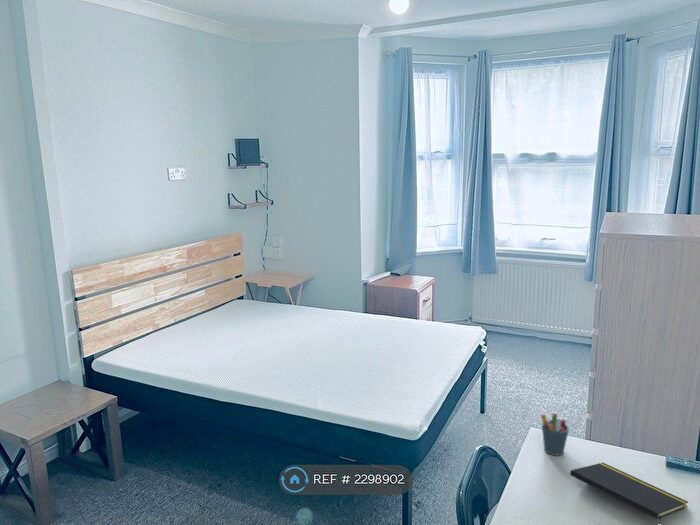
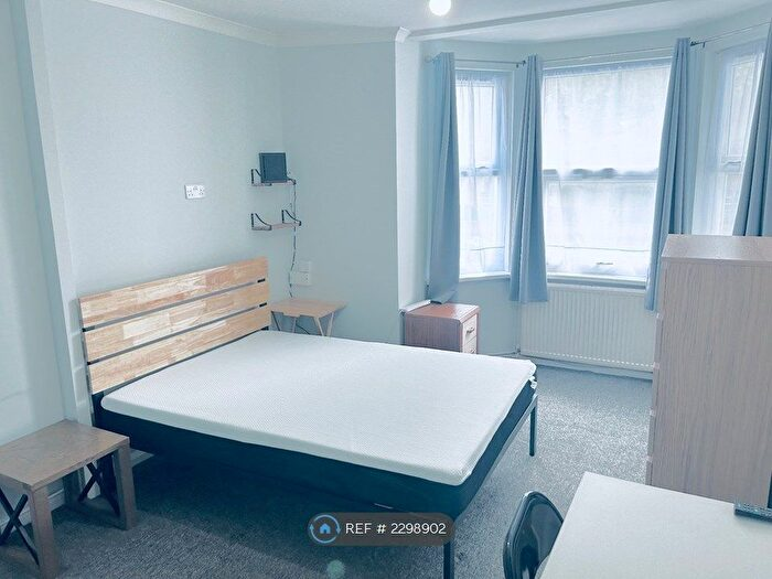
- pen holder (554, 431)
- notepad (627, 488)
